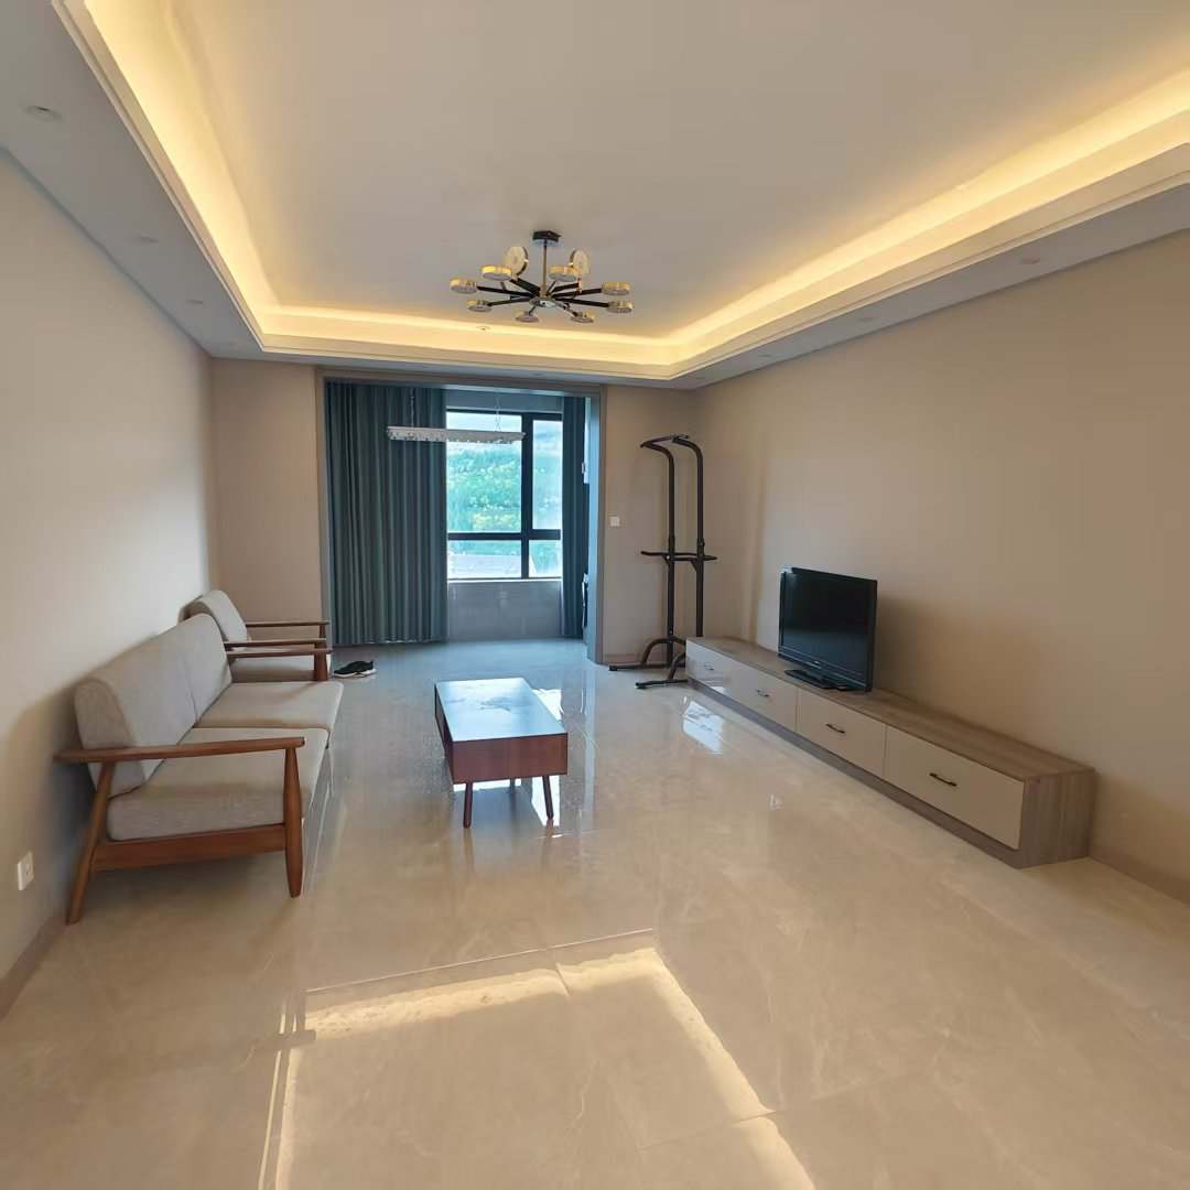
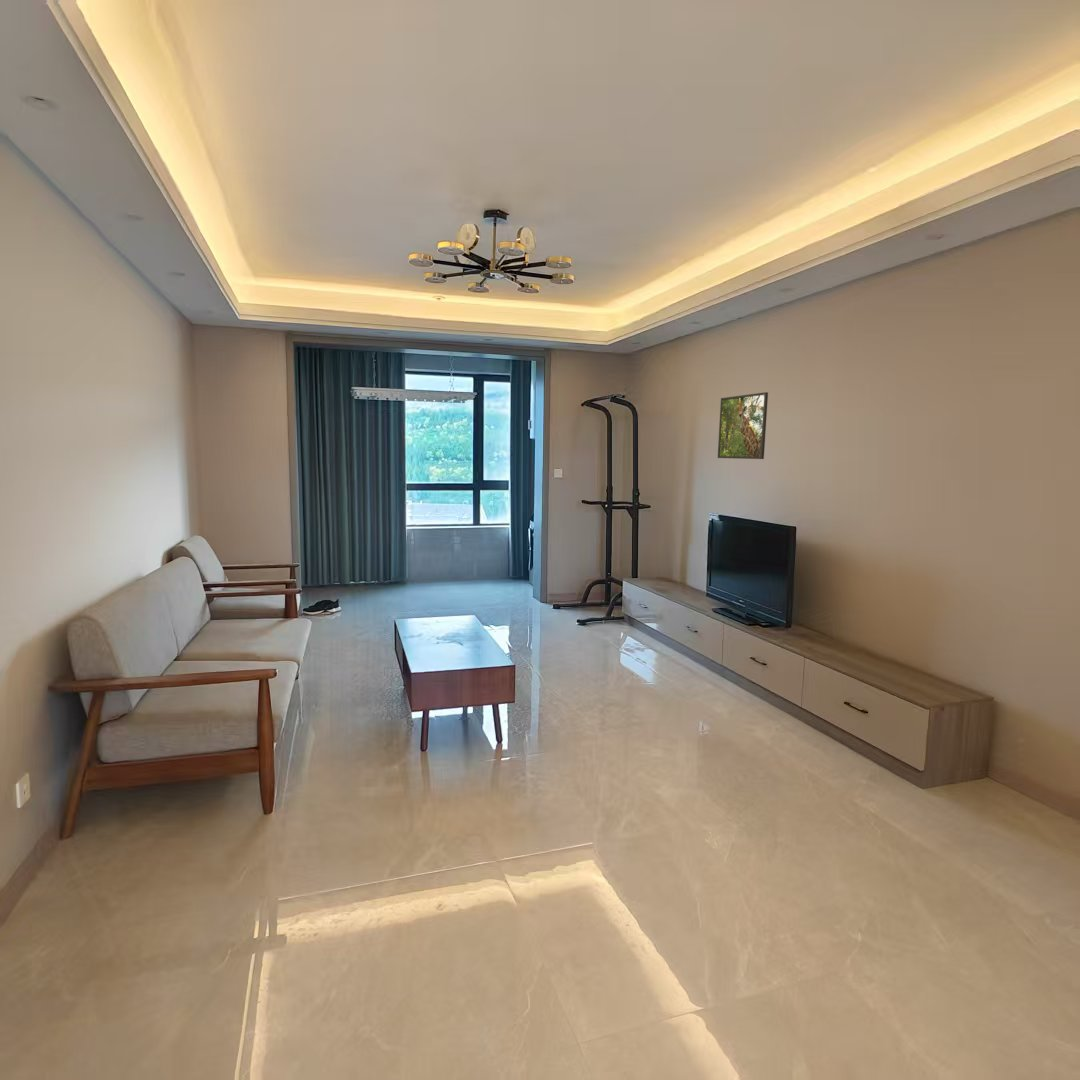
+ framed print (741, 427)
